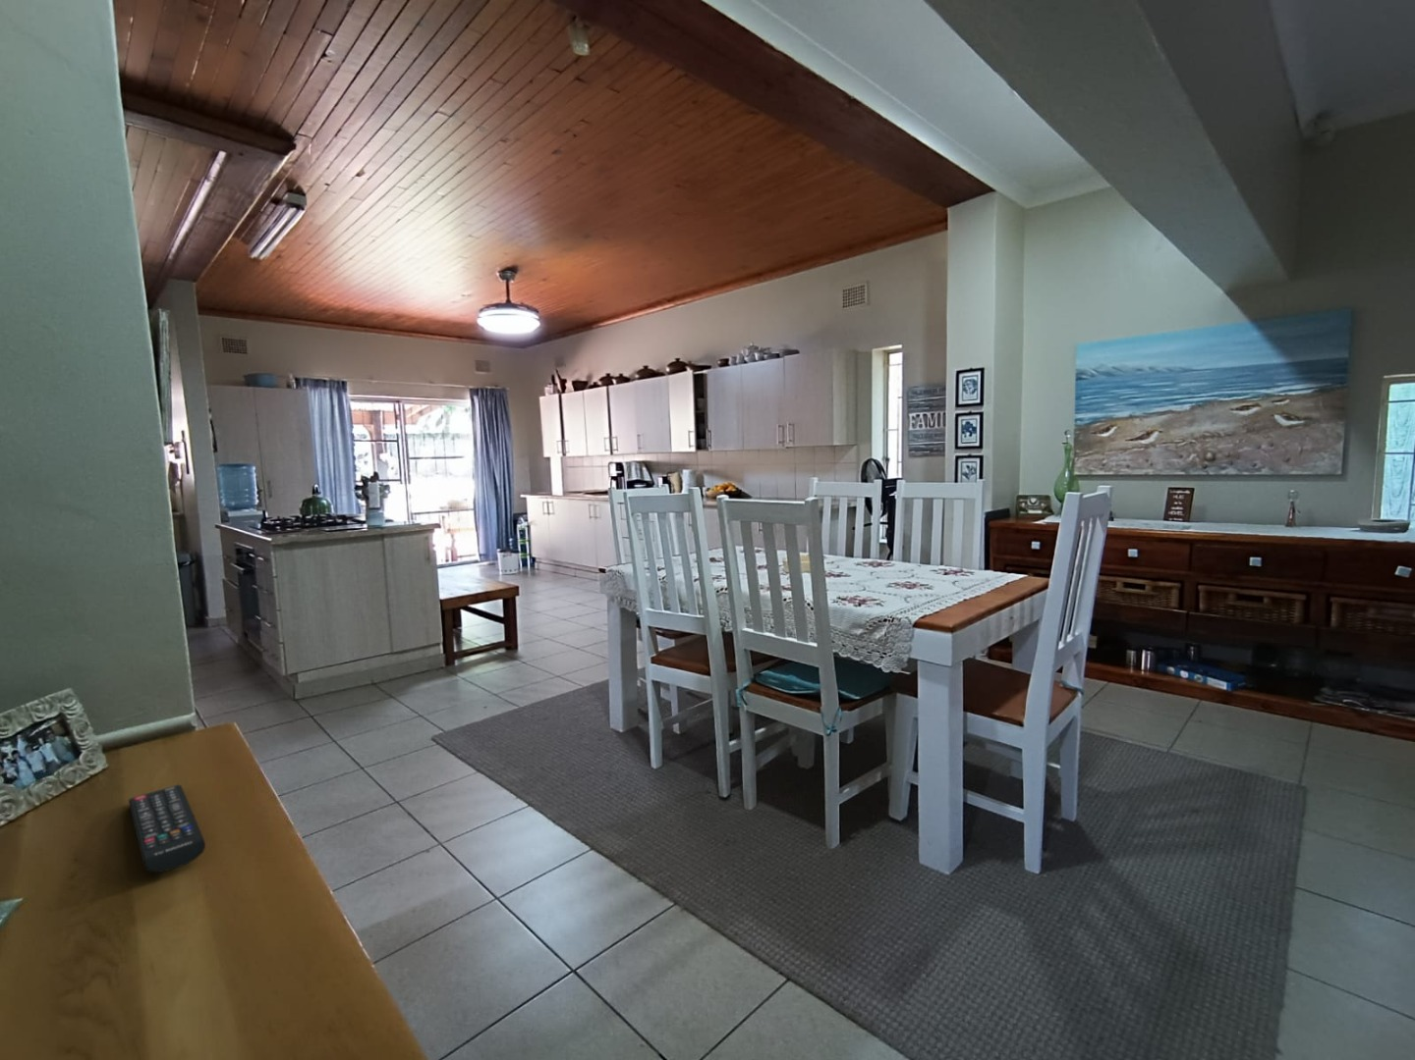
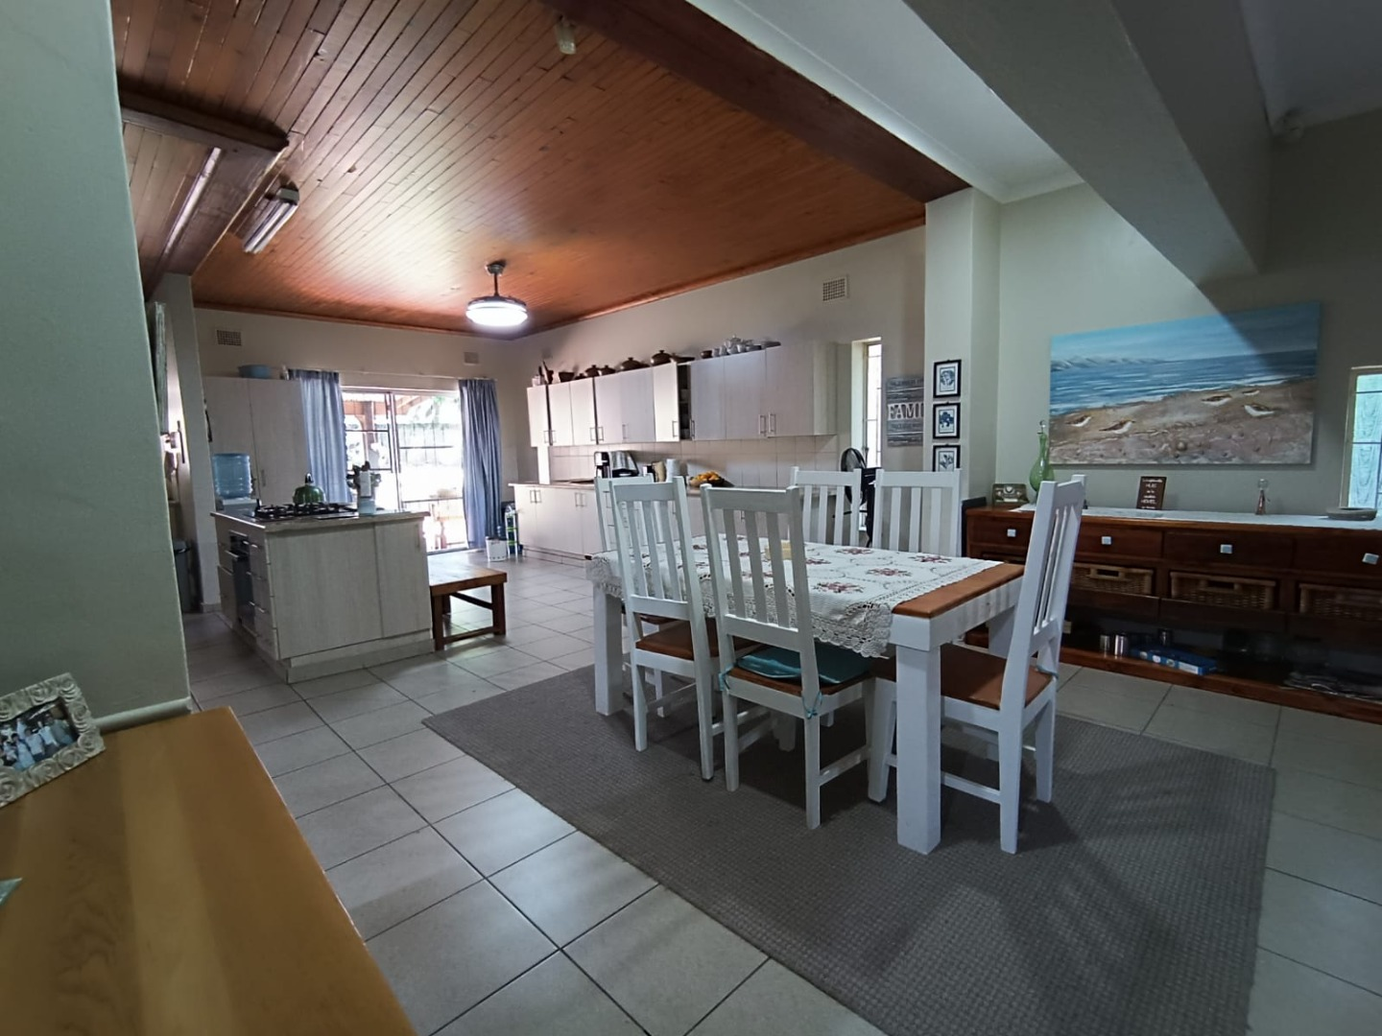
- remote control (164, 824)
